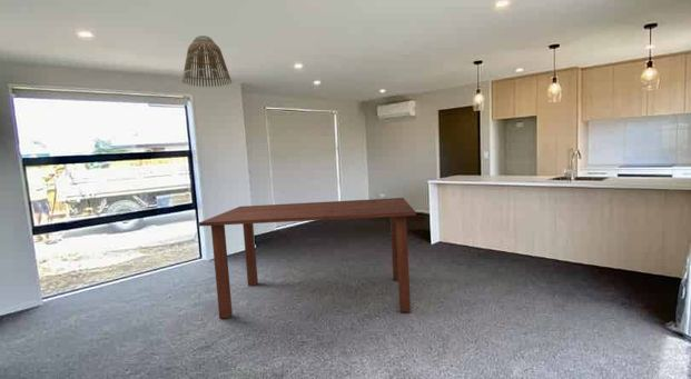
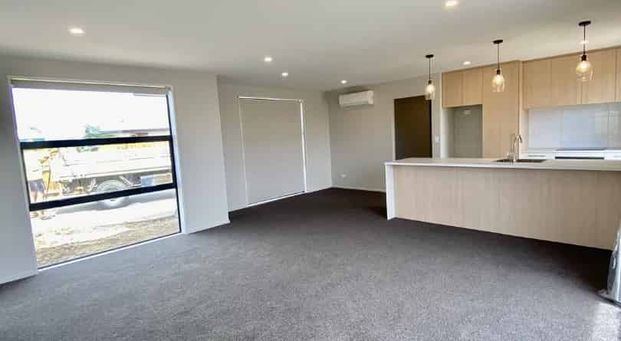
- lamp shade (206, 60)
- dining table (309, 220)
